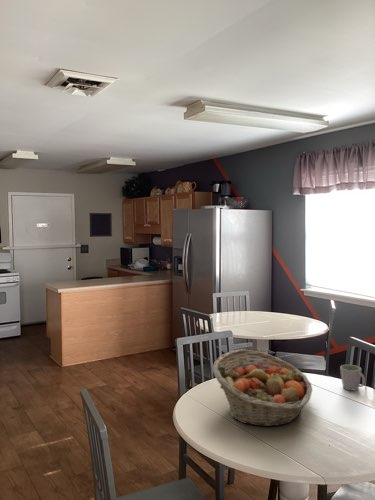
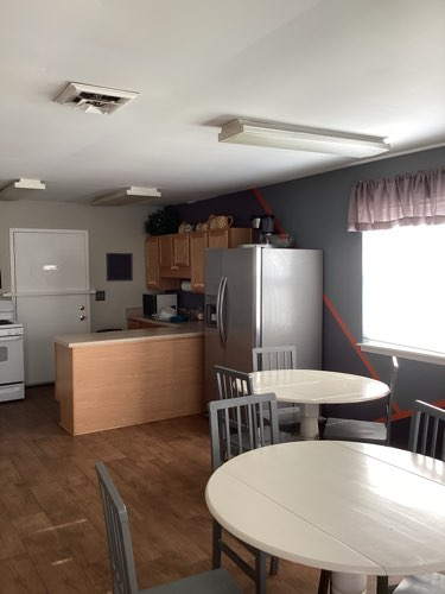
- mug (353, 379)
- fruit basket (262, 385)
